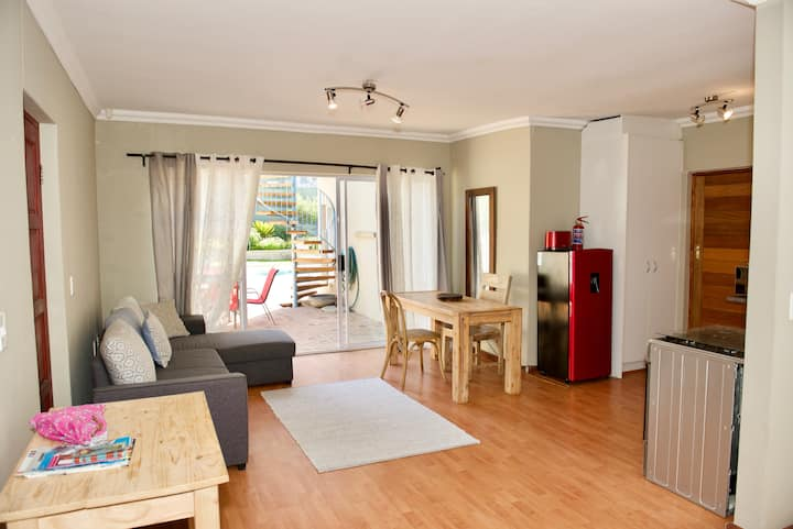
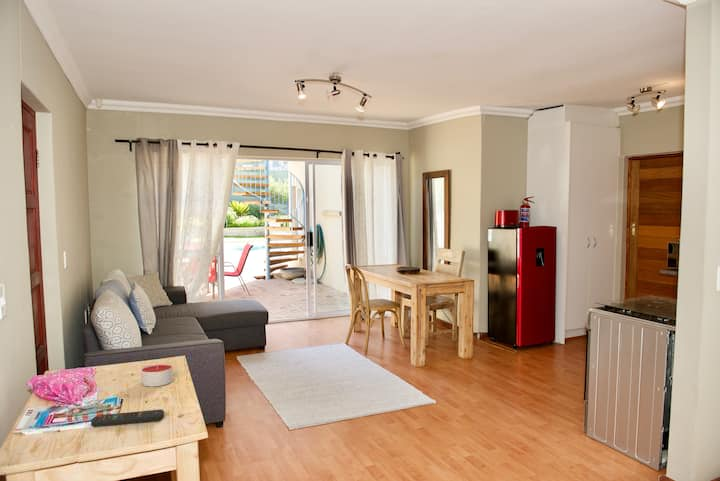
+ candle (157, 374)
+ remote control (128, 417)
